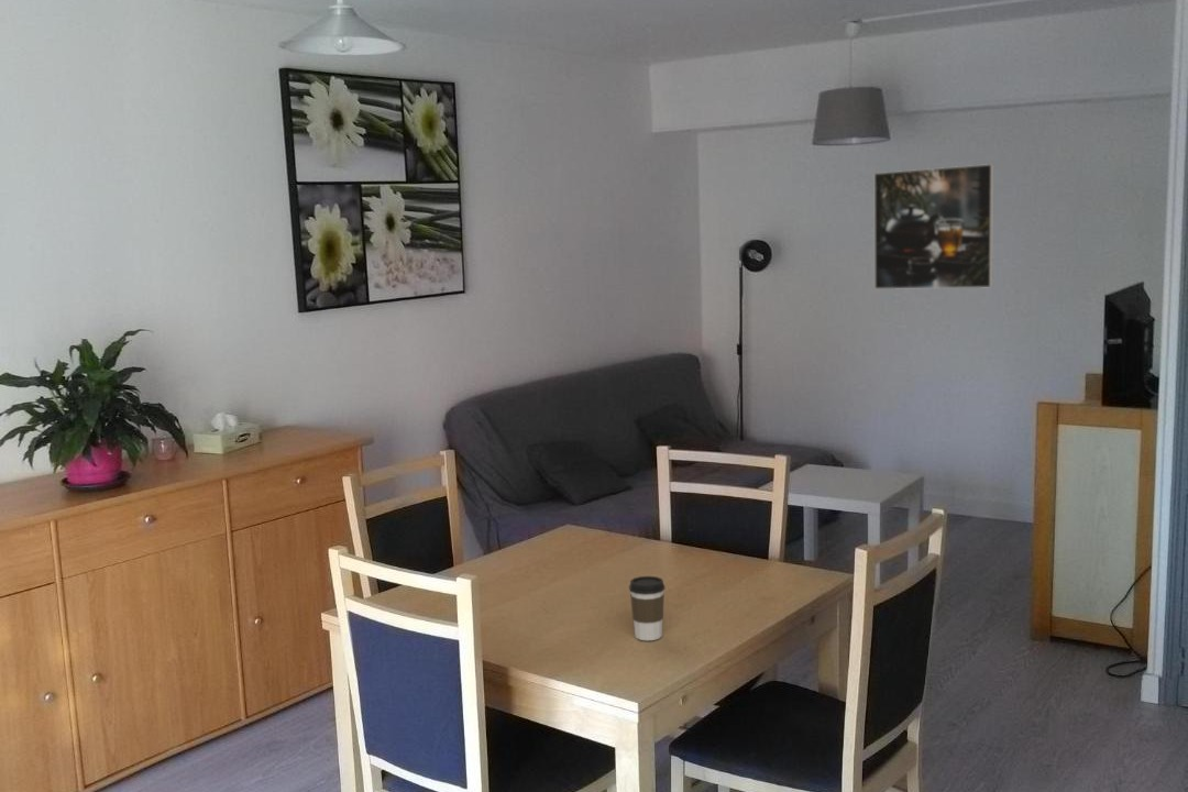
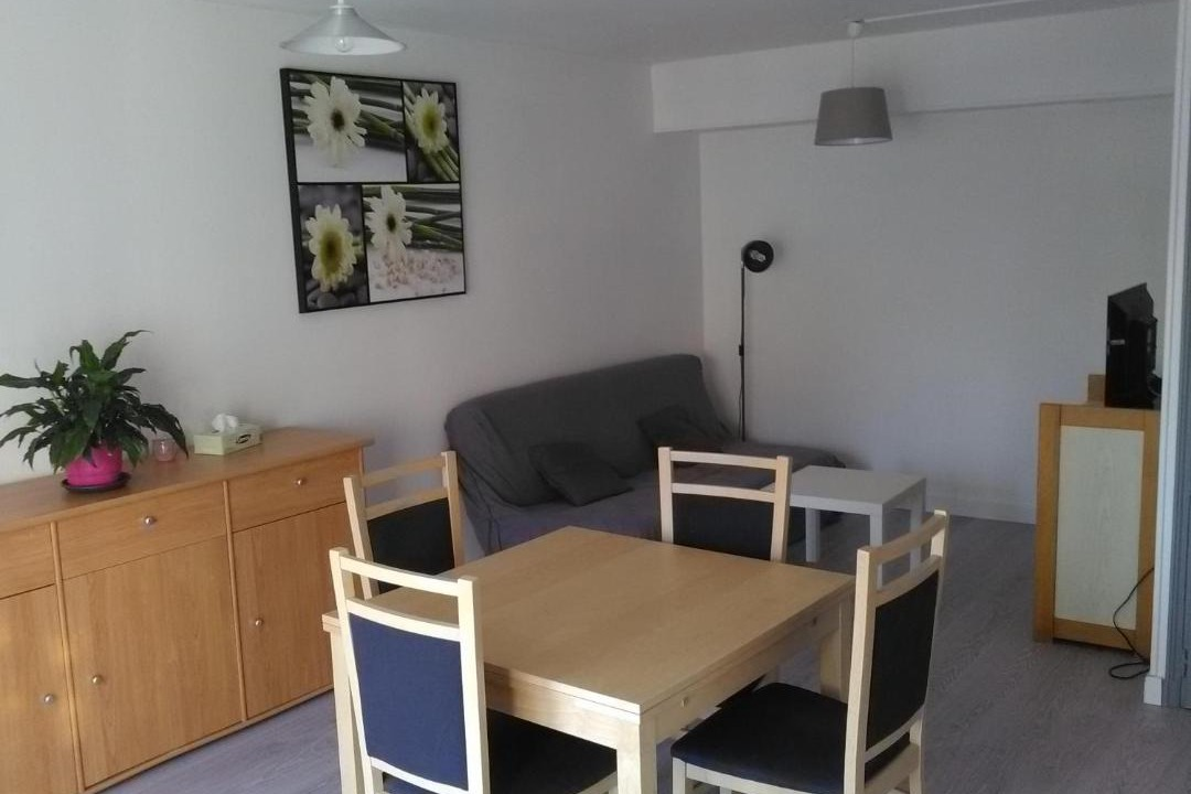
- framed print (932, 229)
- coffee cup (647, 608)
